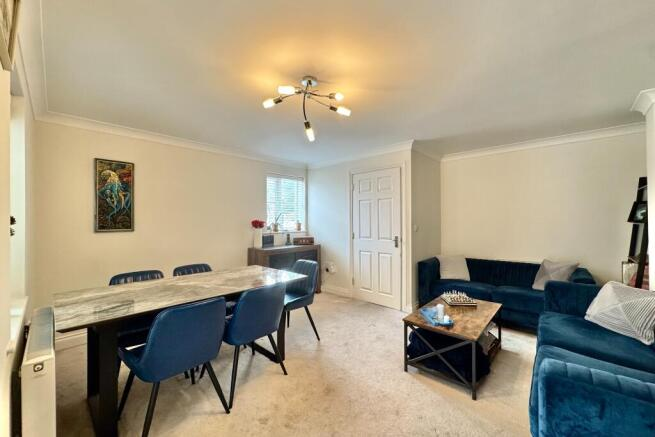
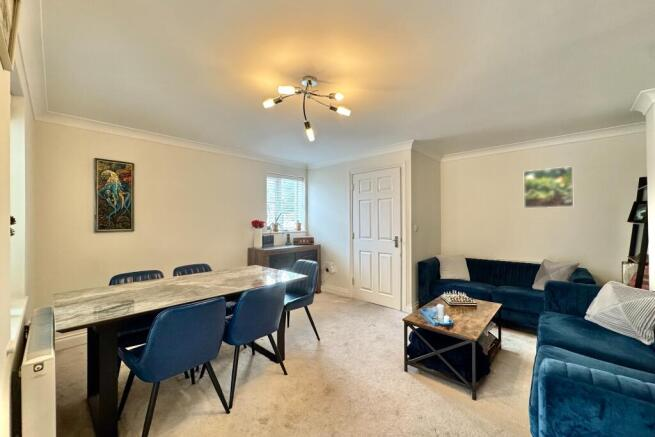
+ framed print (547, 188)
